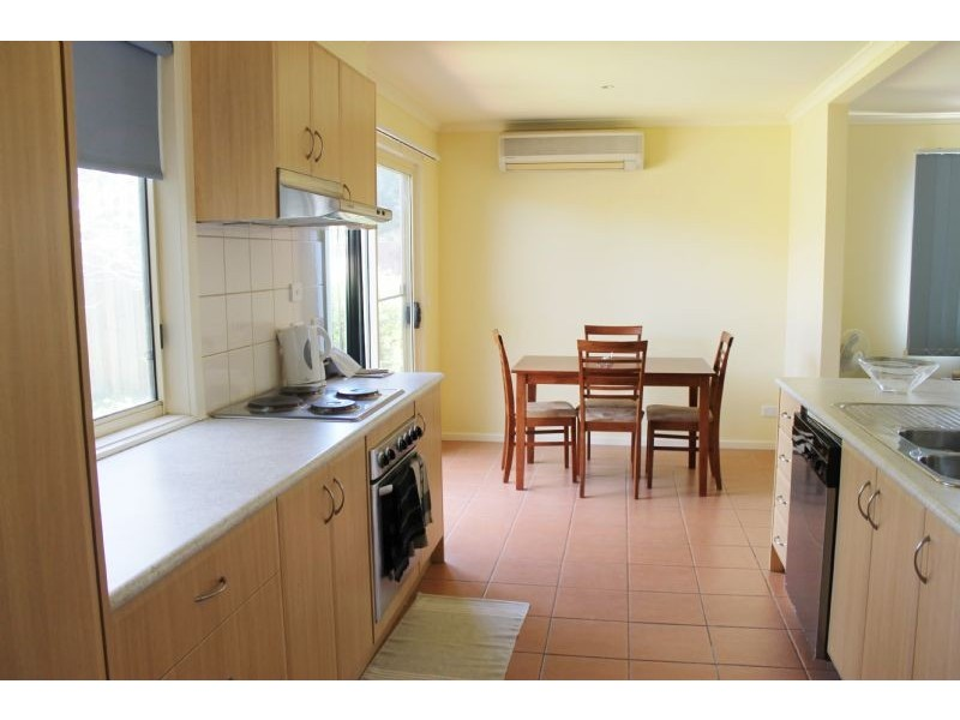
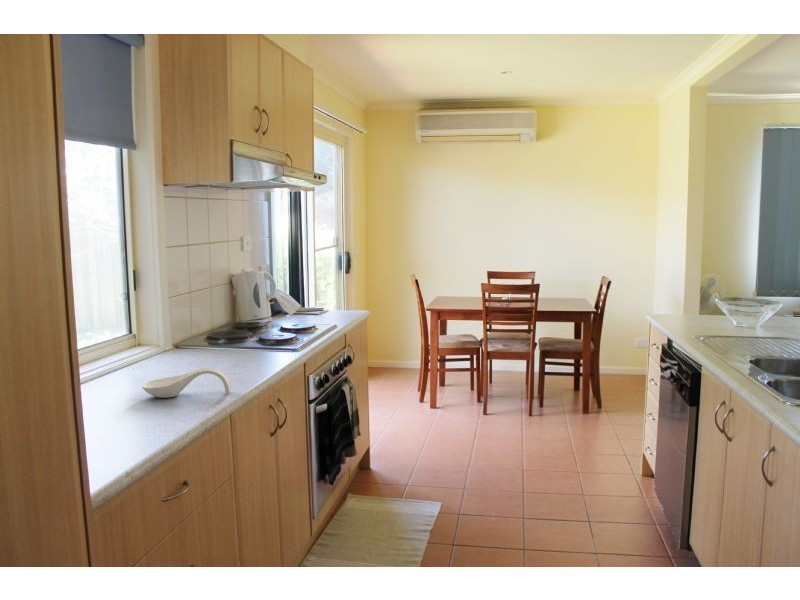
+ spoon rest (186, 381)
